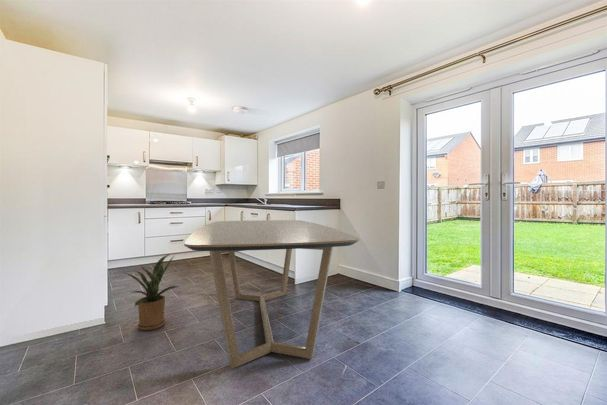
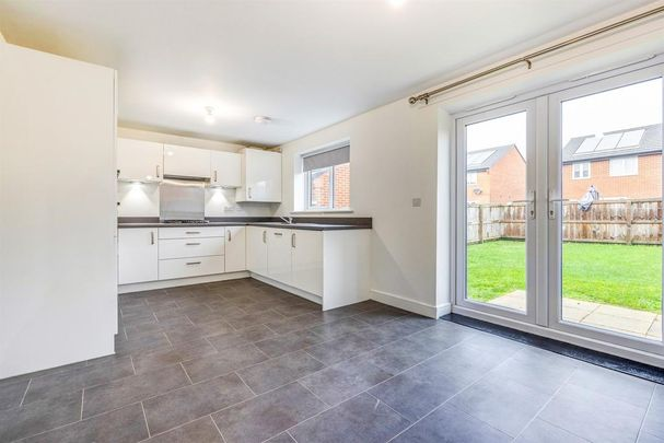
- house plant (149, 290)
- dining table (282, 277)
